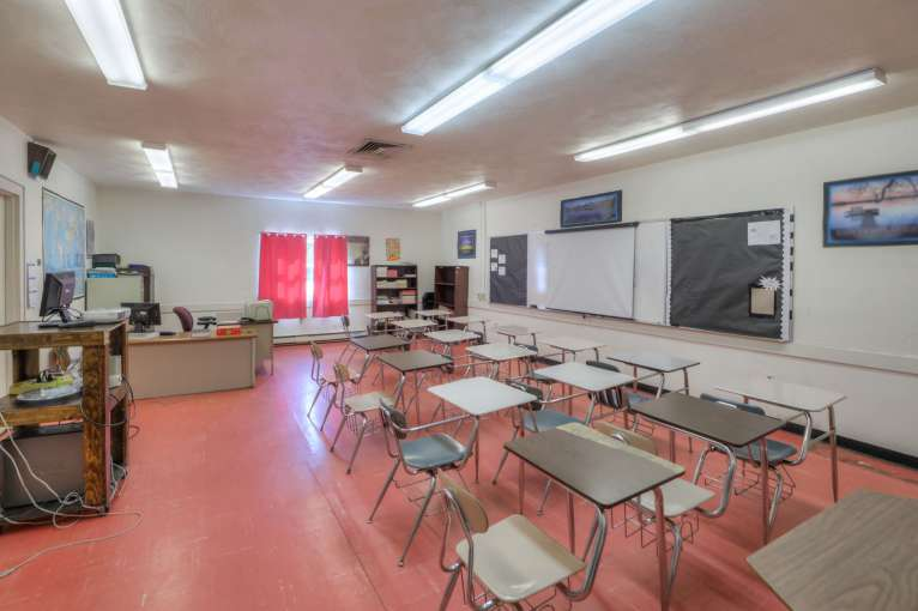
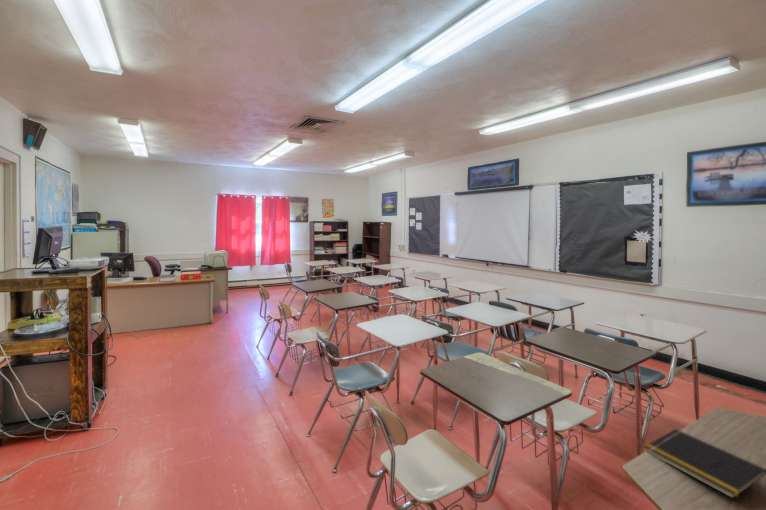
+ notepad (700, 459)
